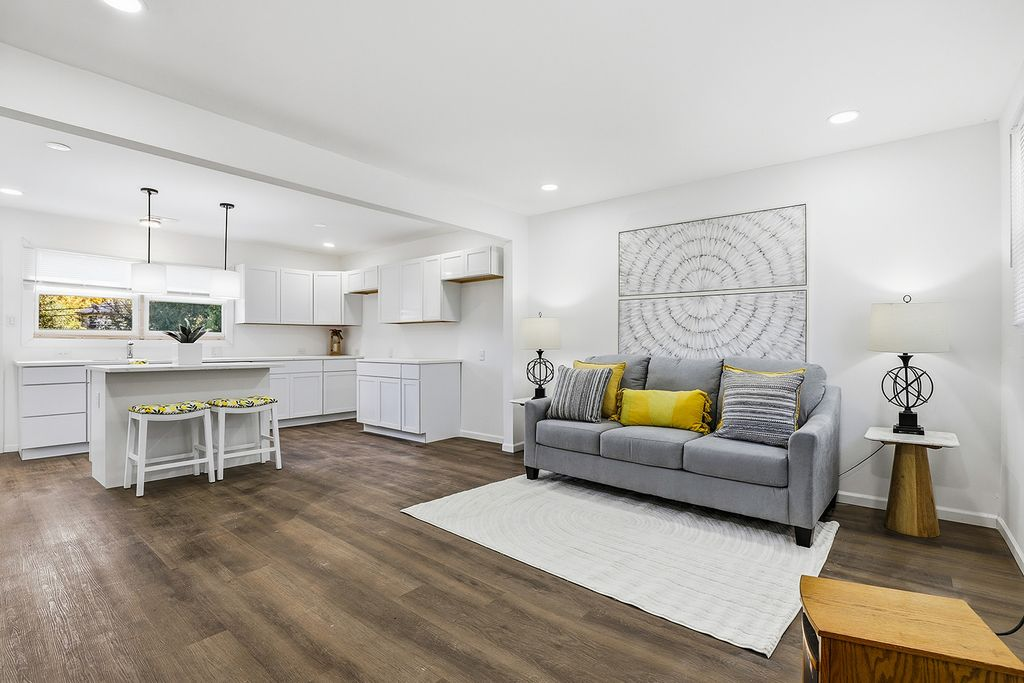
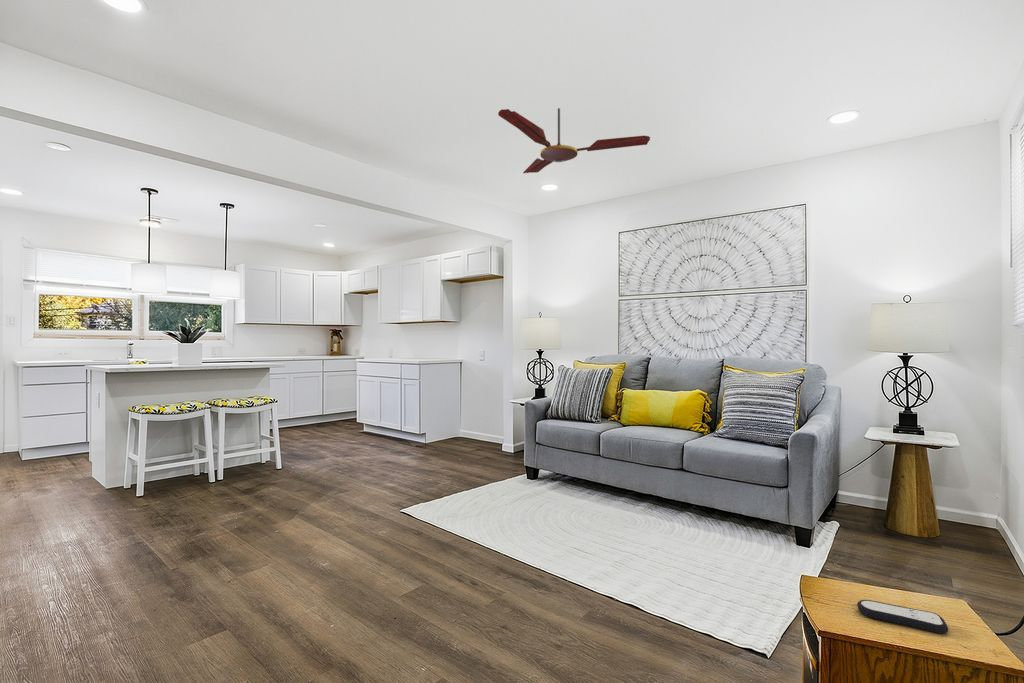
+ ceiling fan (571, 146)
+ remote control (900, 614)
